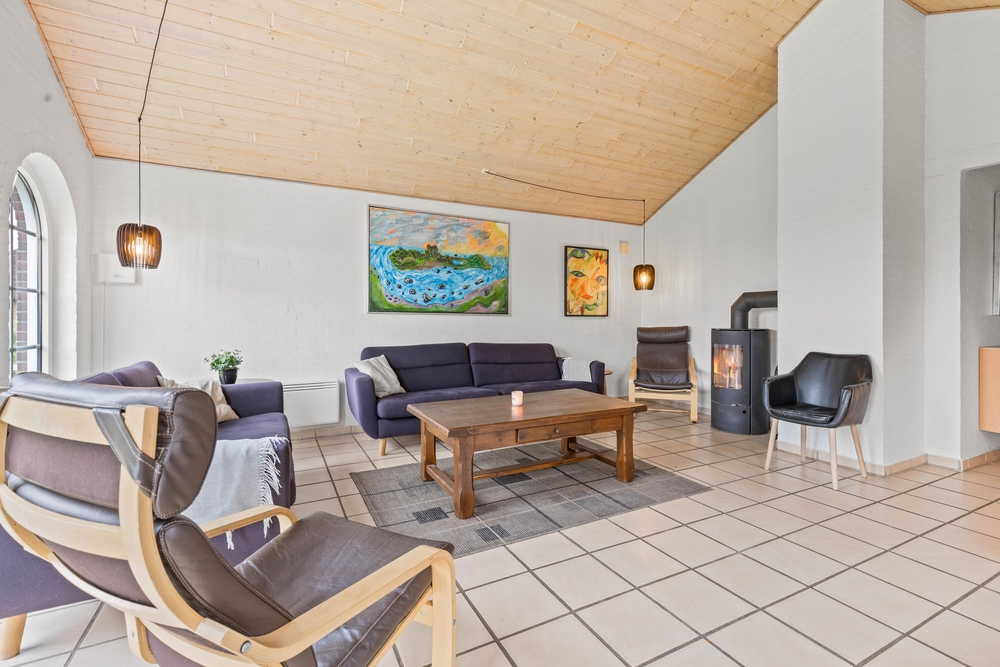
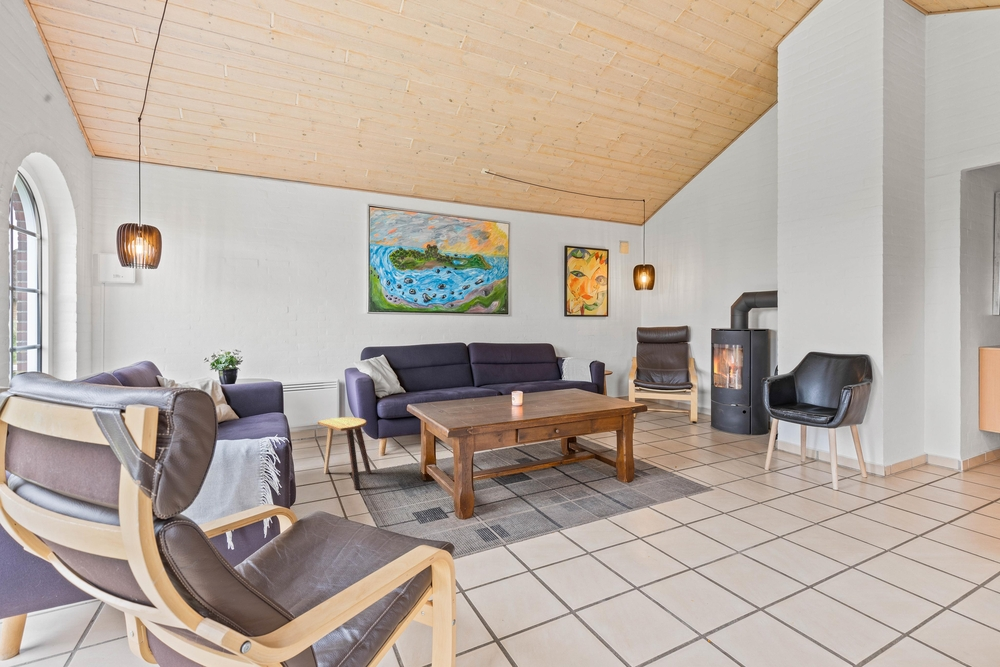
+ stool (349, 450)
